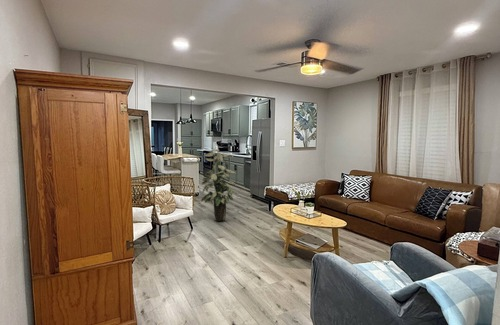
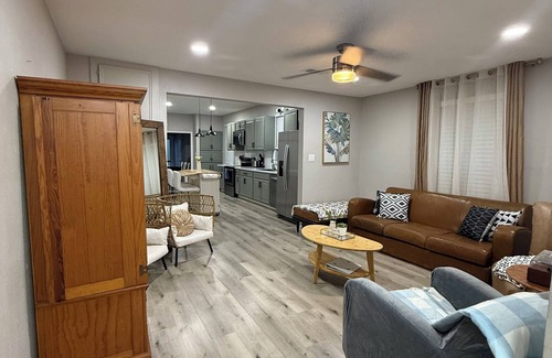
- indoor plant (217, 184)
